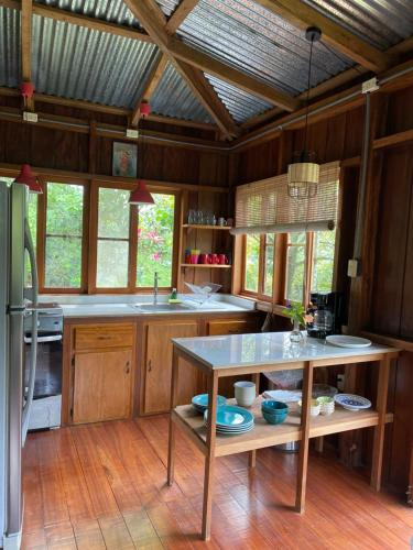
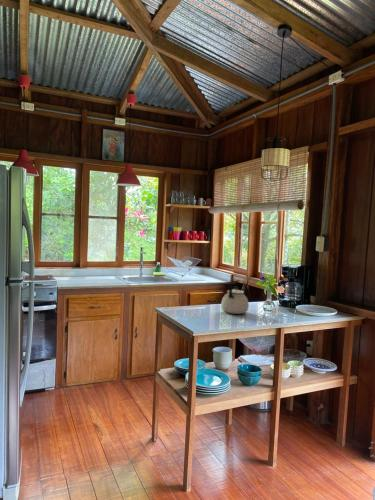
+ kettle (235, 296)
